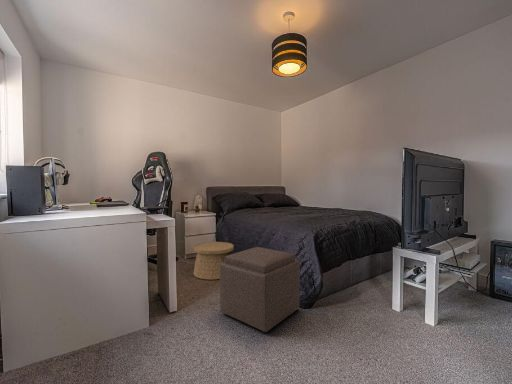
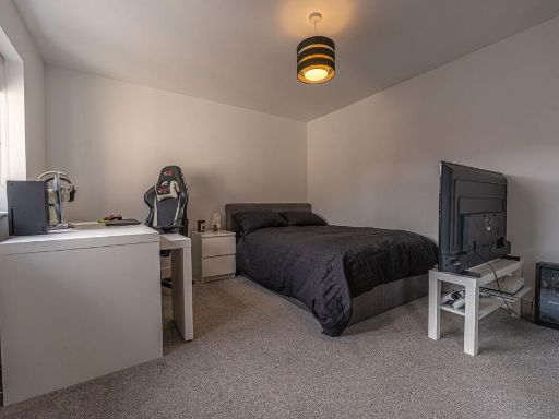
- basket (214, 259)
- ottoman (260, 282)
